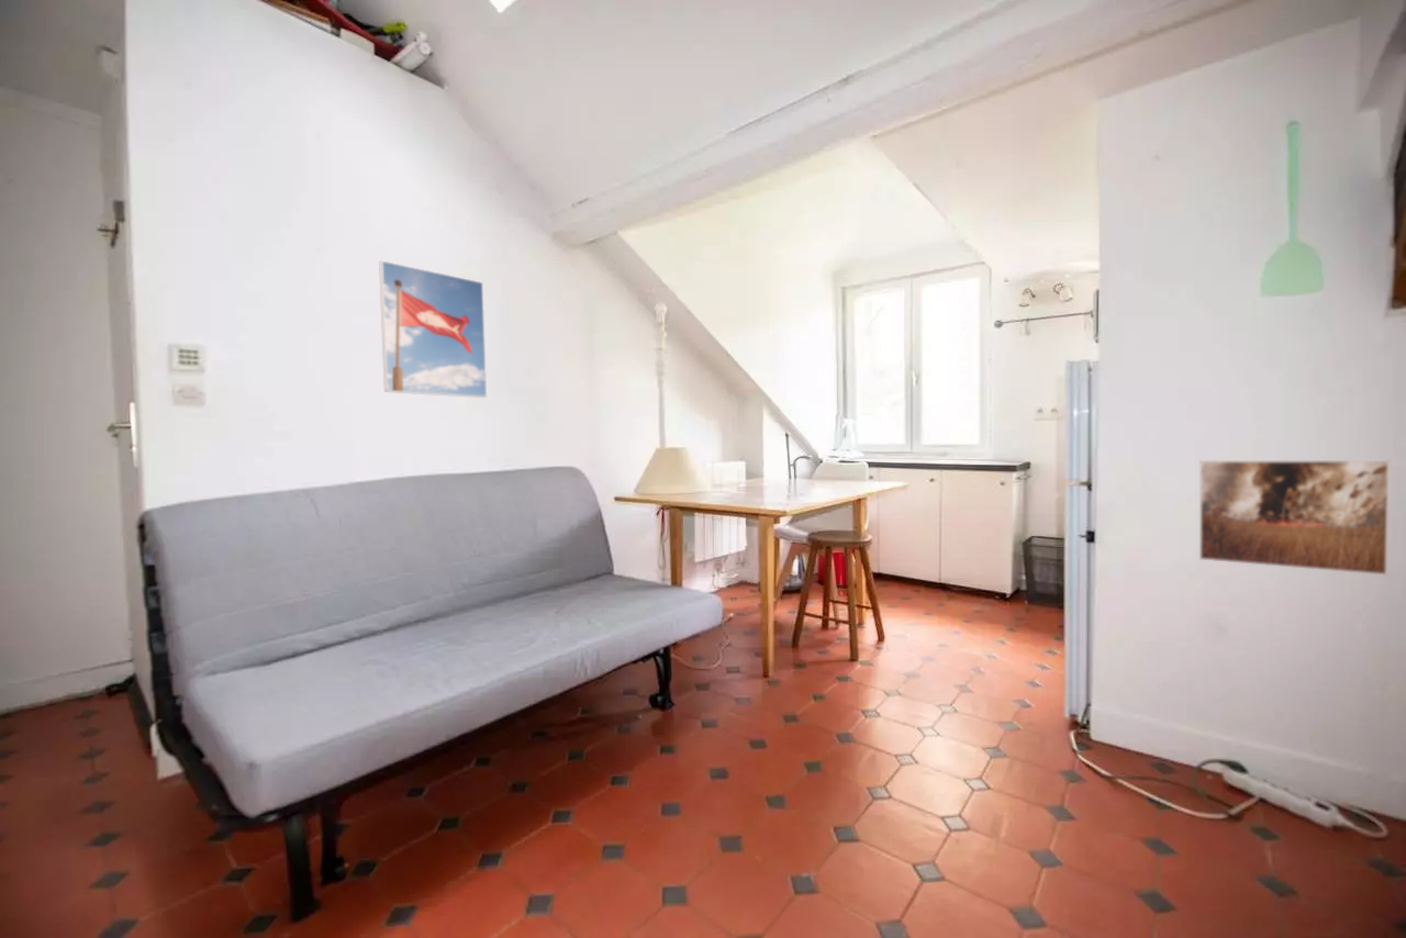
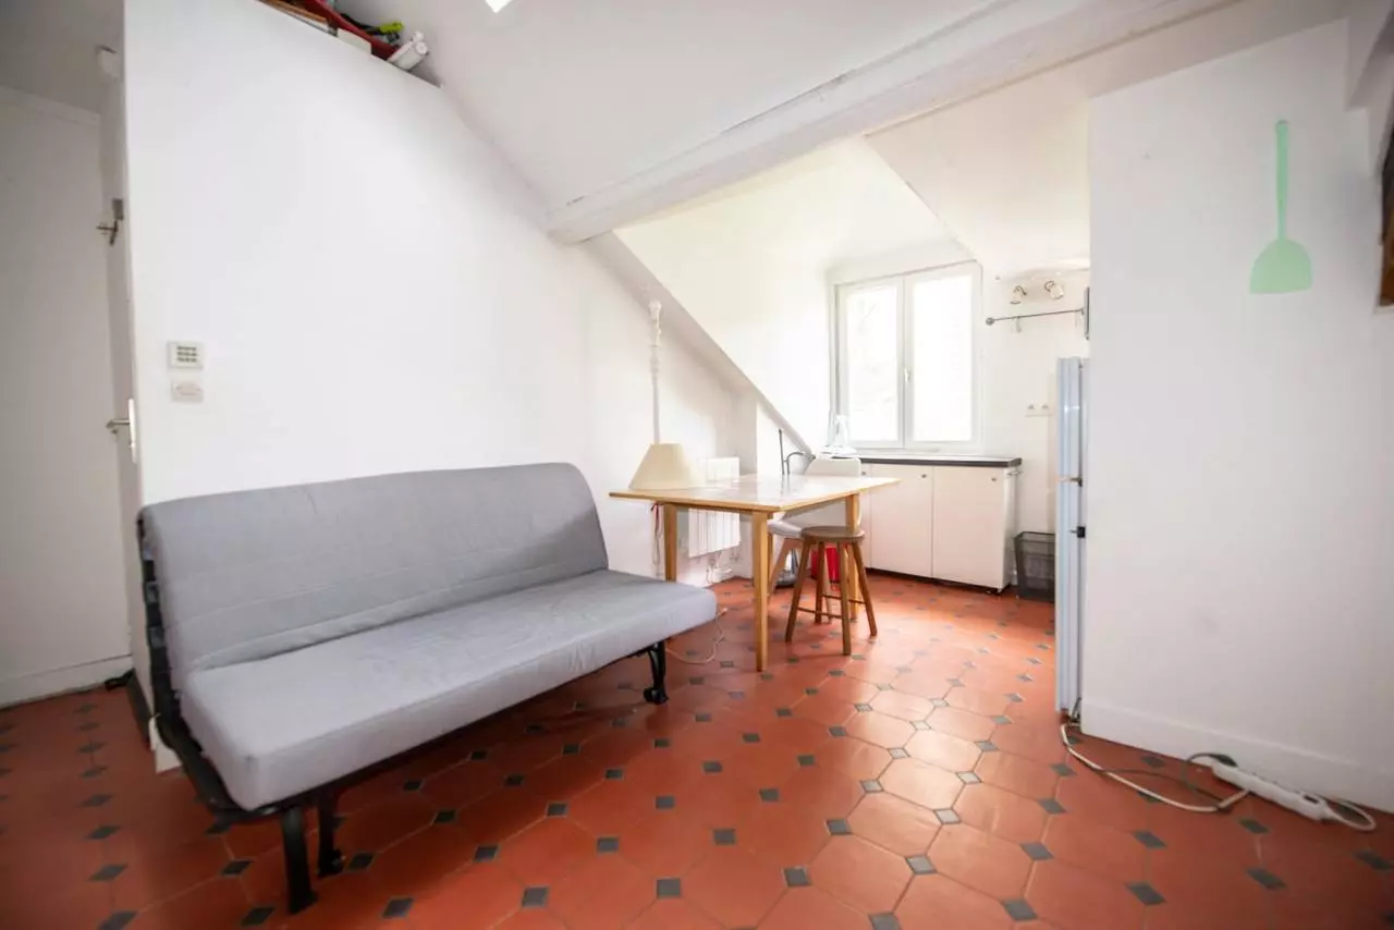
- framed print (436, 334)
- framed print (1286, 513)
